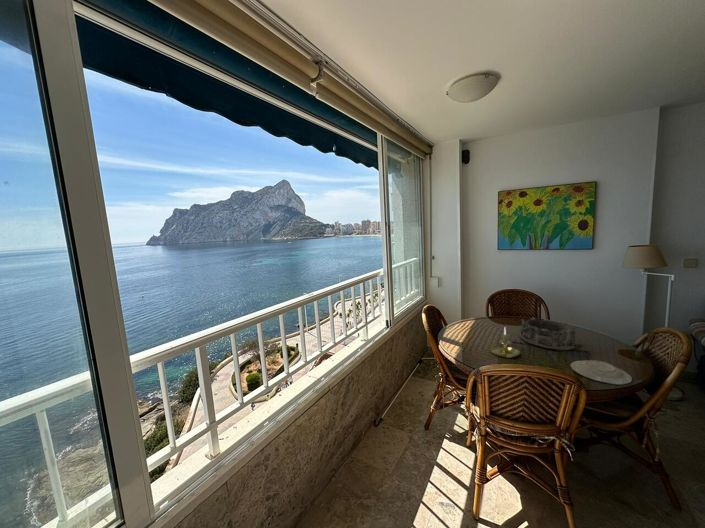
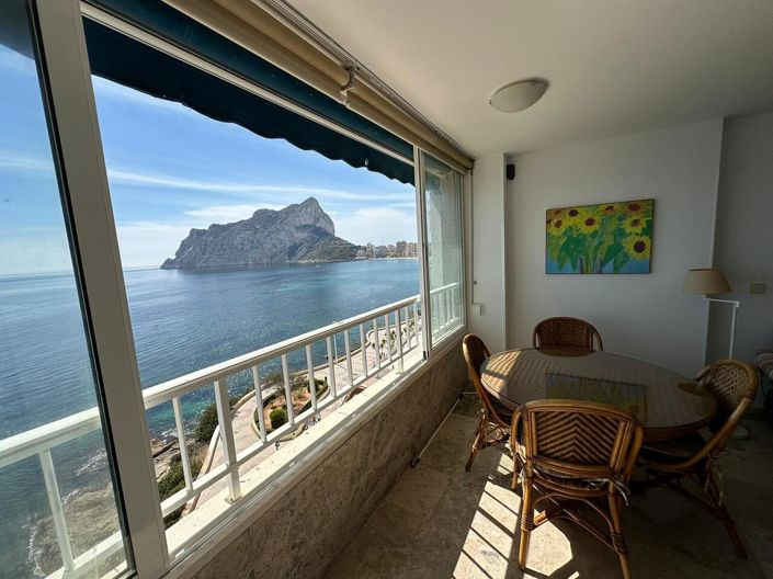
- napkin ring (545, 331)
- plate (599, 368)
- candle holder (502, 340)
